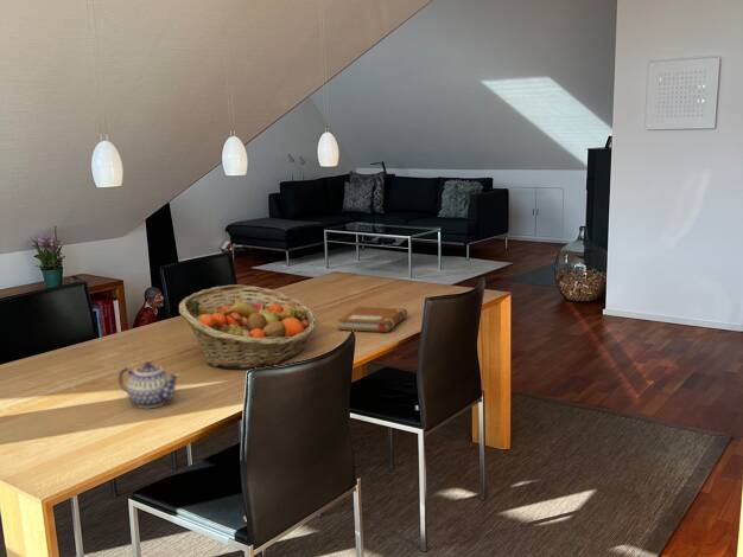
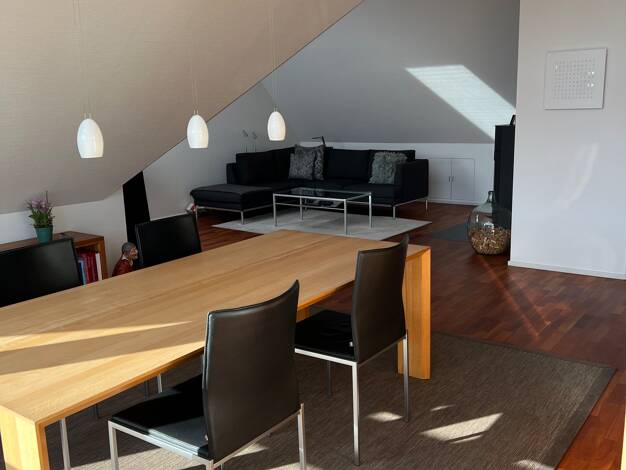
- teapot (148, 383)
- fruit basket (249, 324)
- notebook (373, 319)
